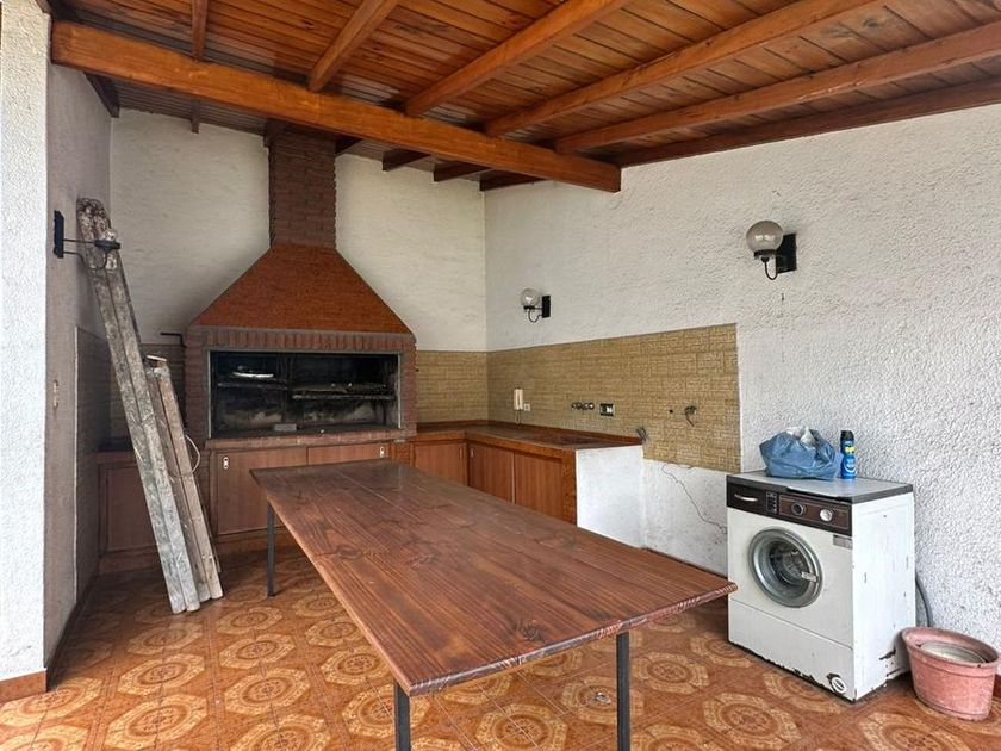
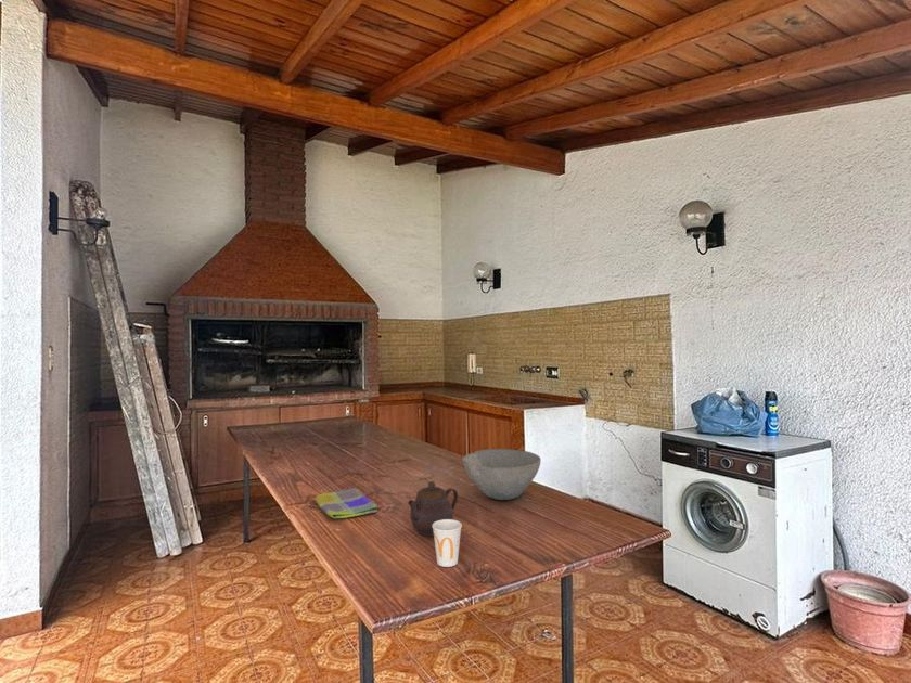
+ dish towel (345, 502)
+ teapot (434, 505)
+ bowl (501, 476)
+ cup (447, 543)
